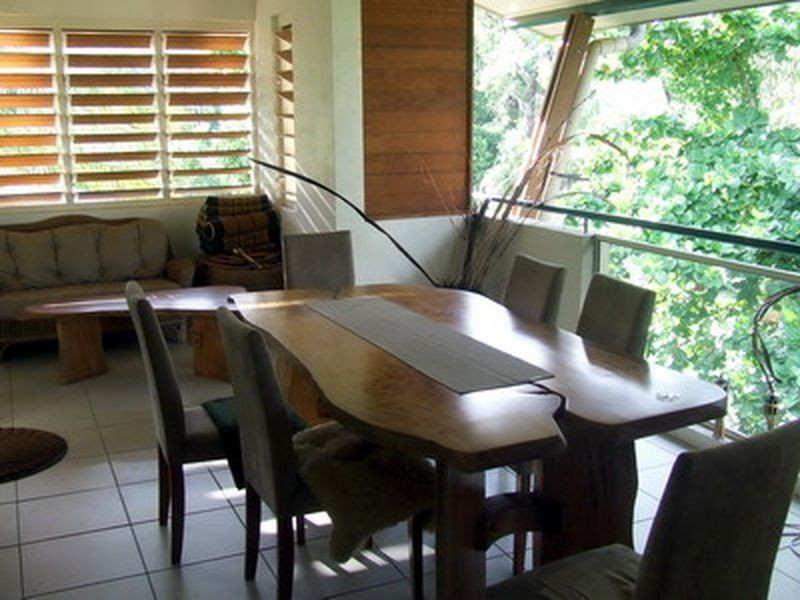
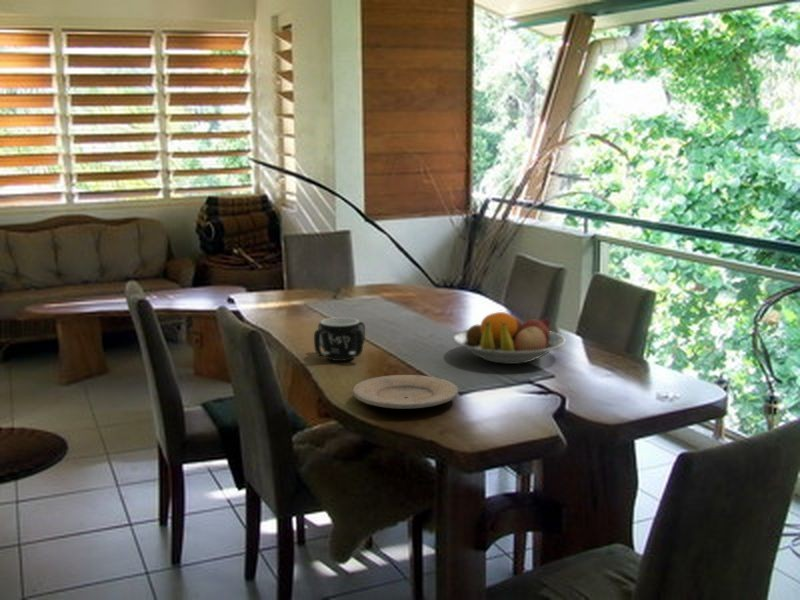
+ fruit bowl (508, 333)
+ mug (340, 339)
+ plate (405, 394)
